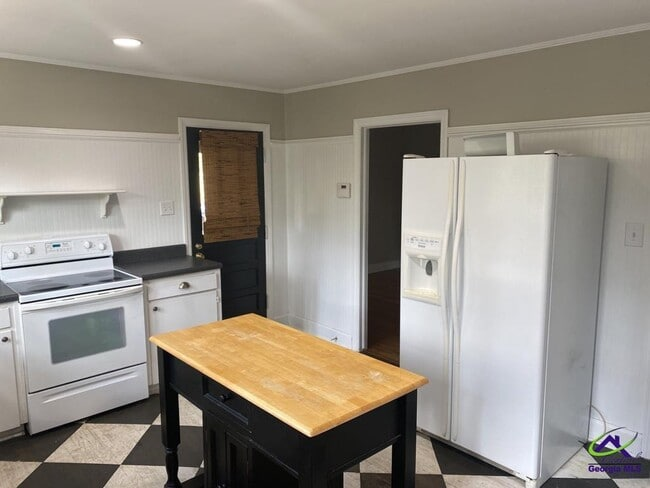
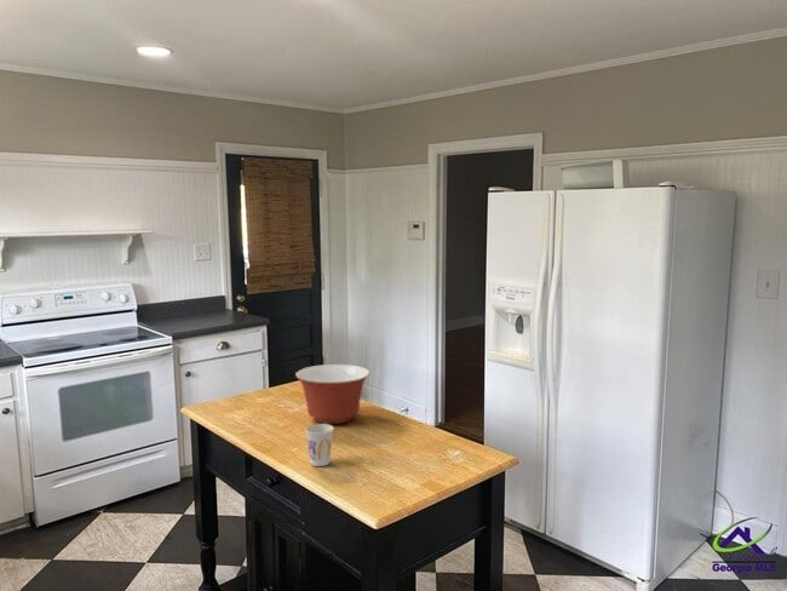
+ mixing bowl (333, 395)
+ cup (320, 444)
